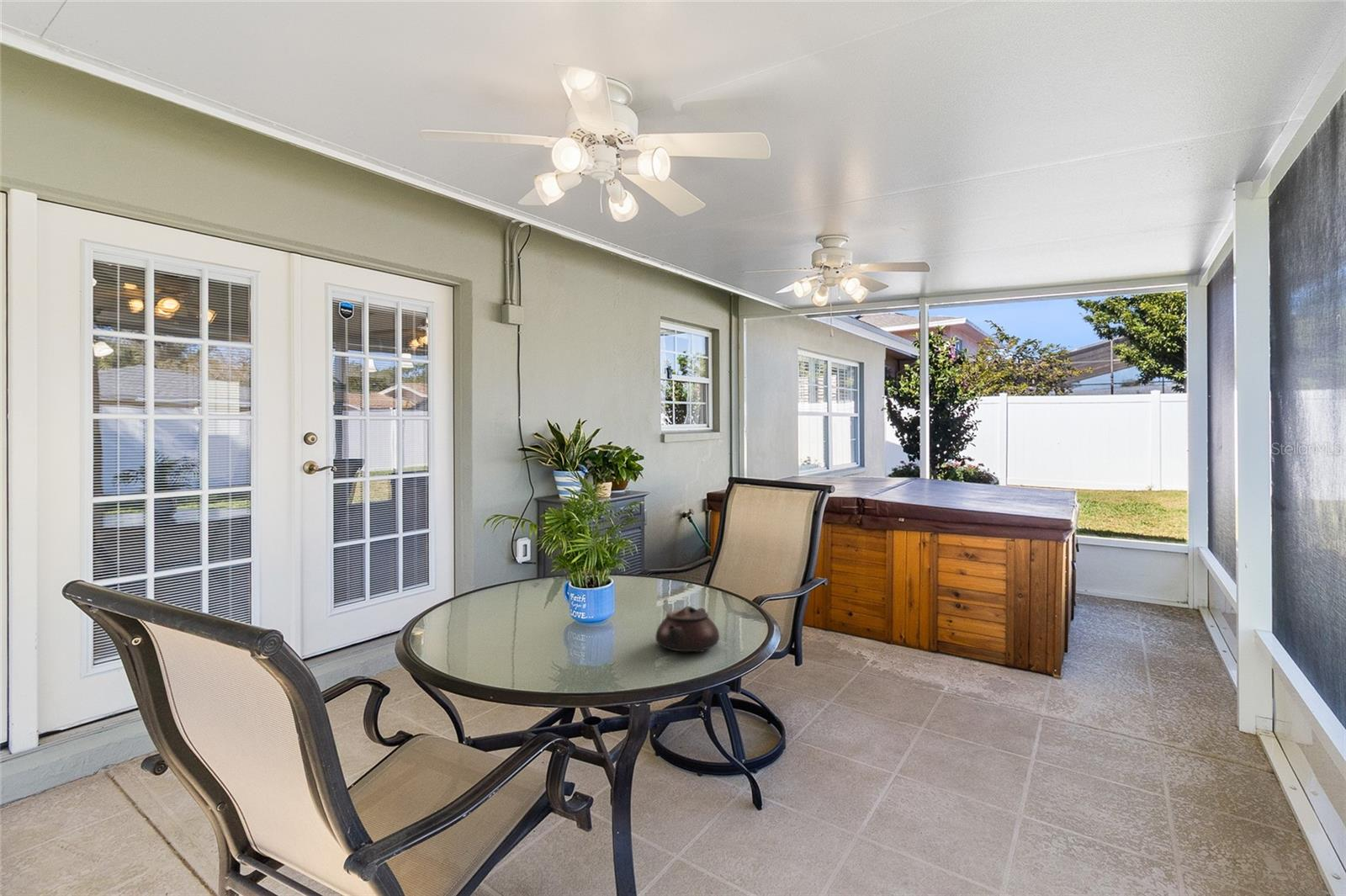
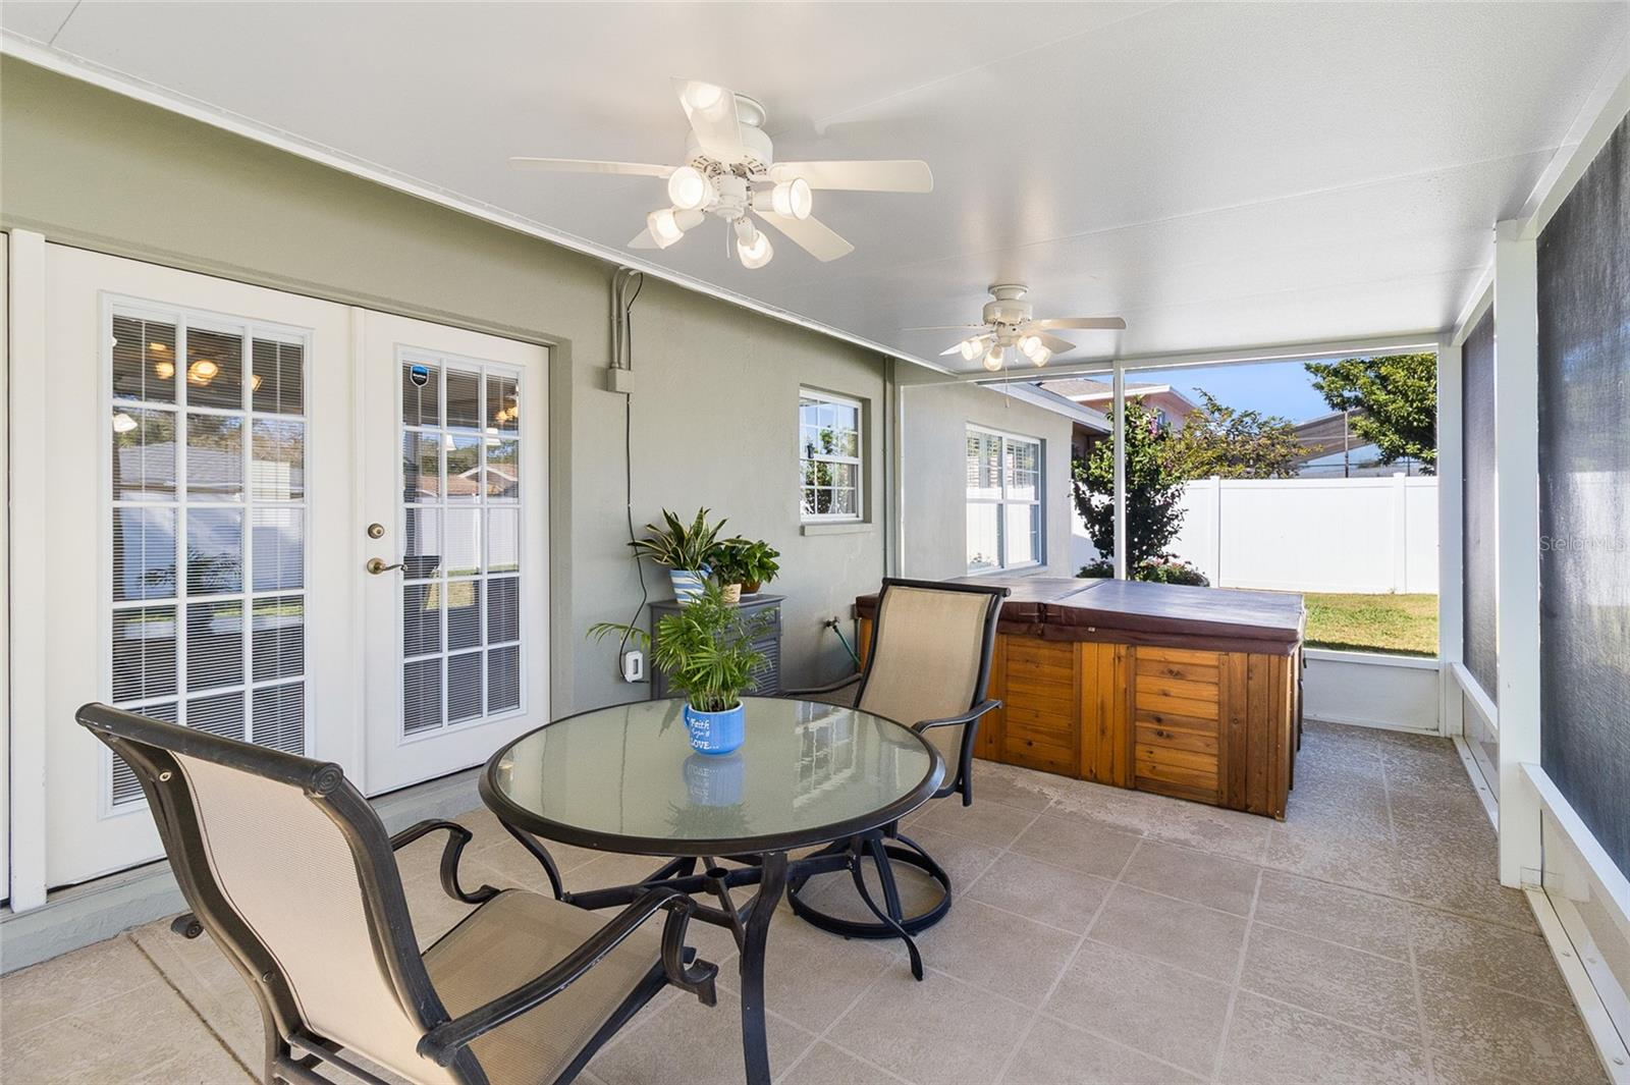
- teapot (689, 626)
